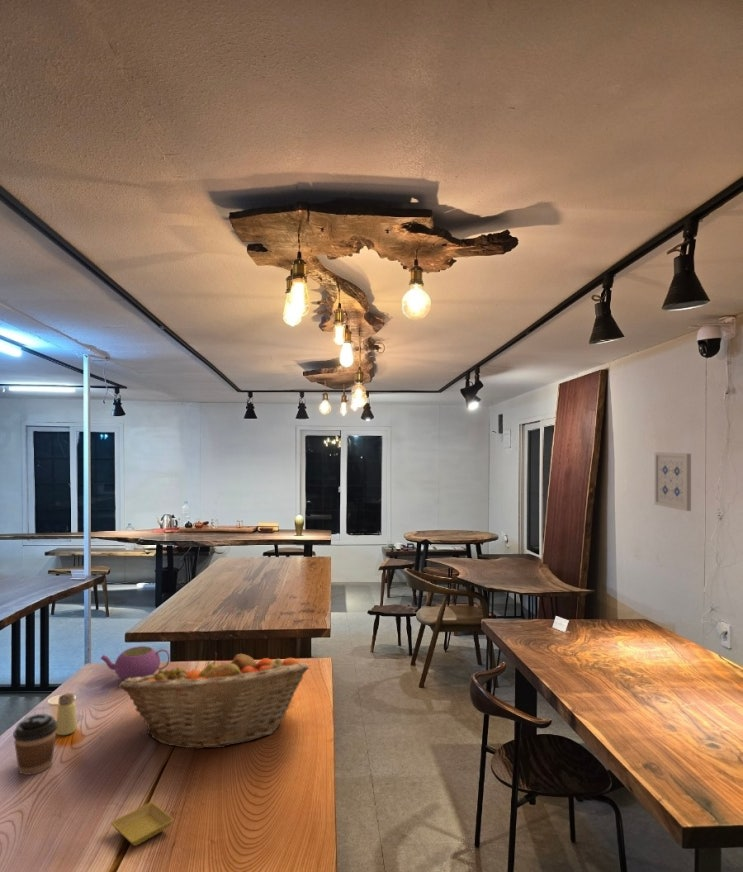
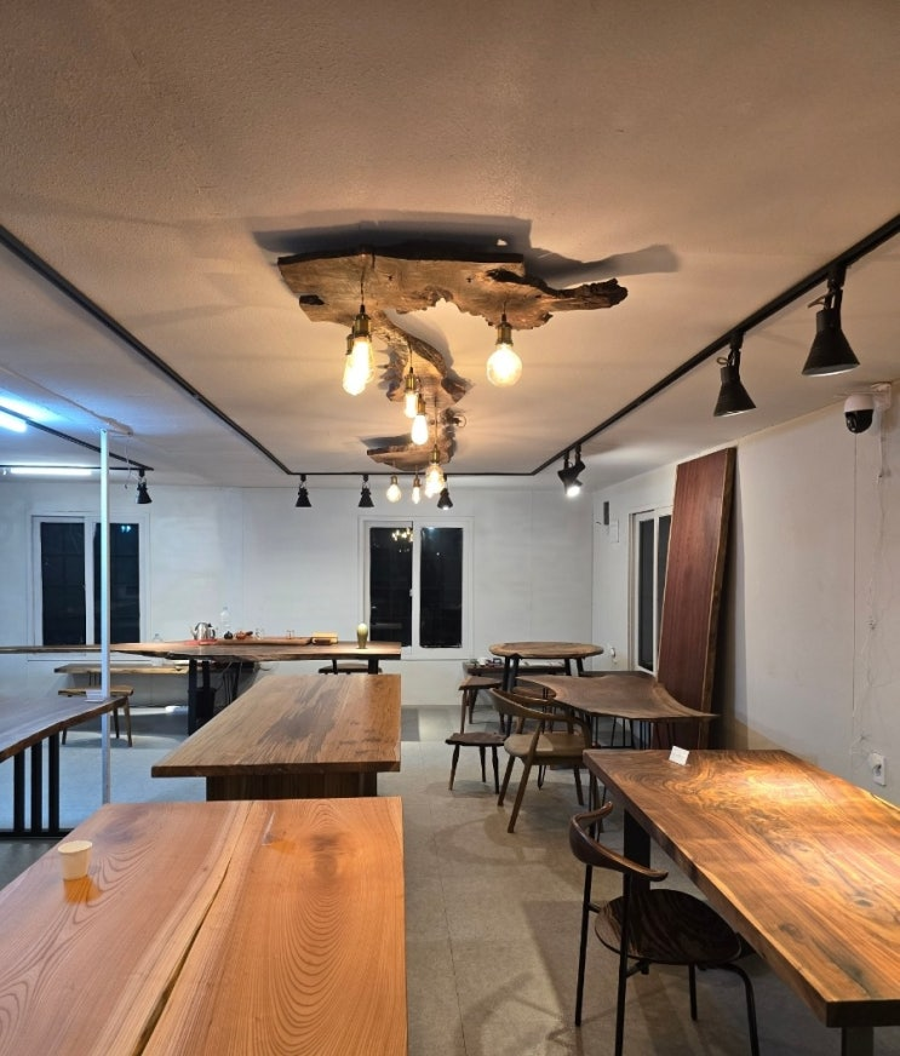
- teapot (135, 664)
- coffee cup (35, 741)
- saucer (142, 826)
- saltshaker (66, 713)
- fruit basket (217, 688)
- wall art (671, 480)
